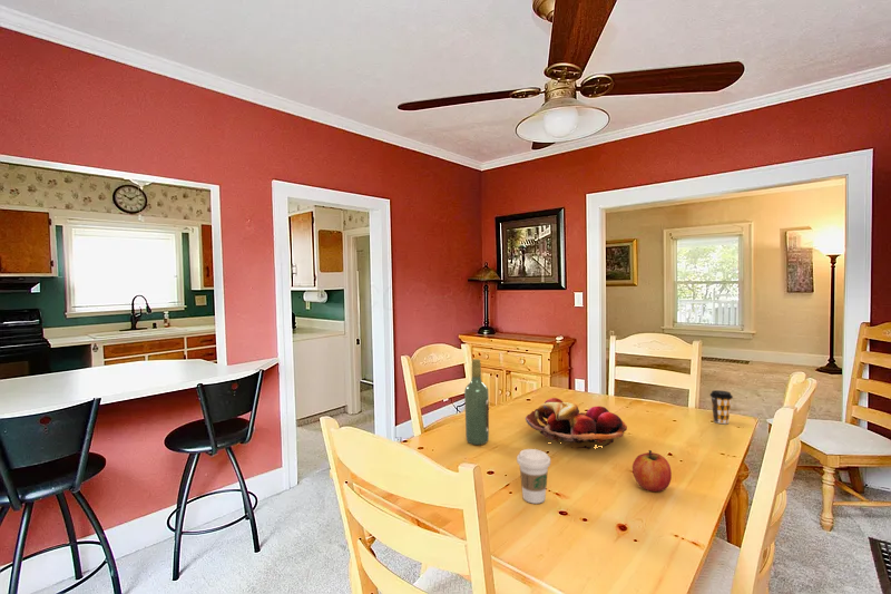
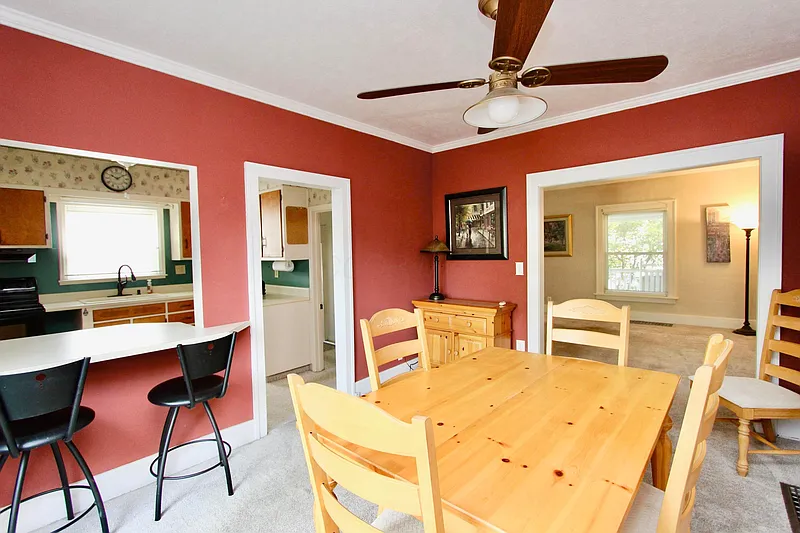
- fruit basket (574, 420)
- wine bottle (476, 400)
- coffee cup (533, 476)
- coffee cup (721, 407)
- apple (652, 469)
